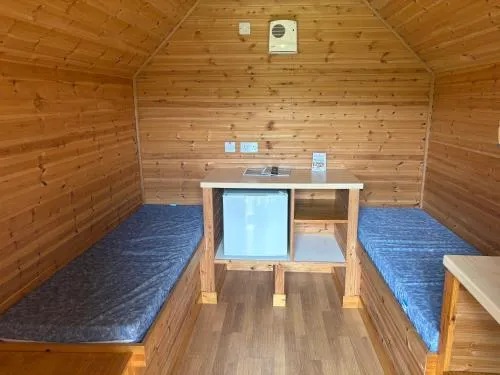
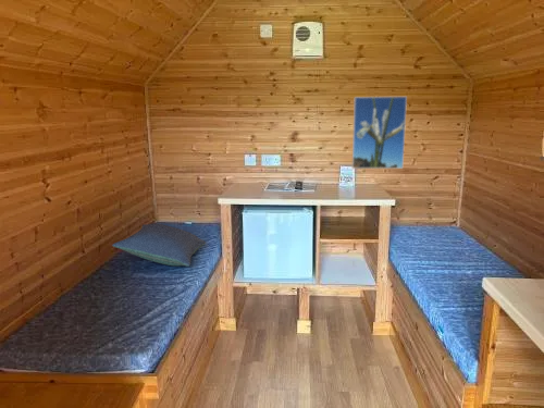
+ pillow (163, 244)
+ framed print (379, 133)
